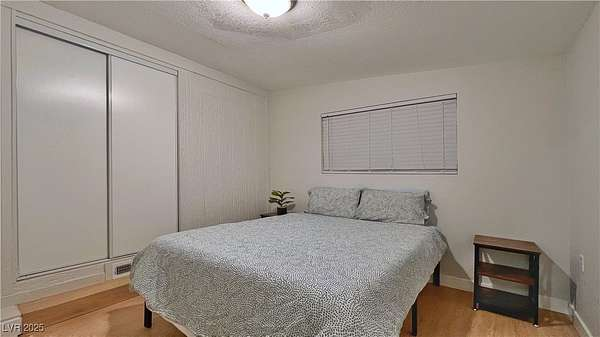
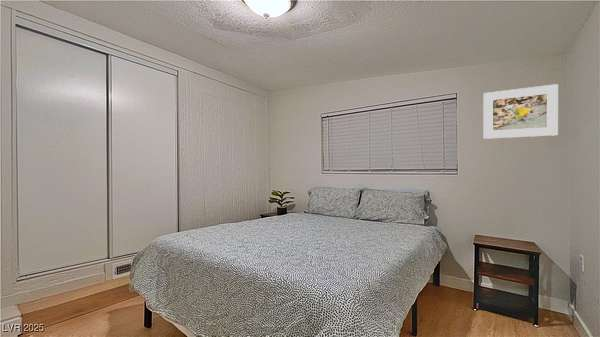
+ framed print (518, 113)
